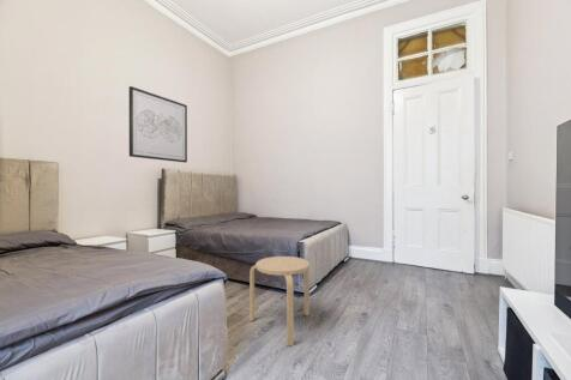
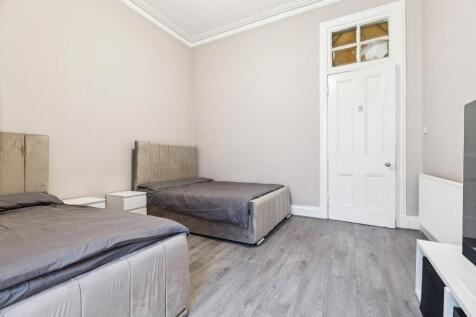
- wall art (161, 128)
- stool (287, 295)
